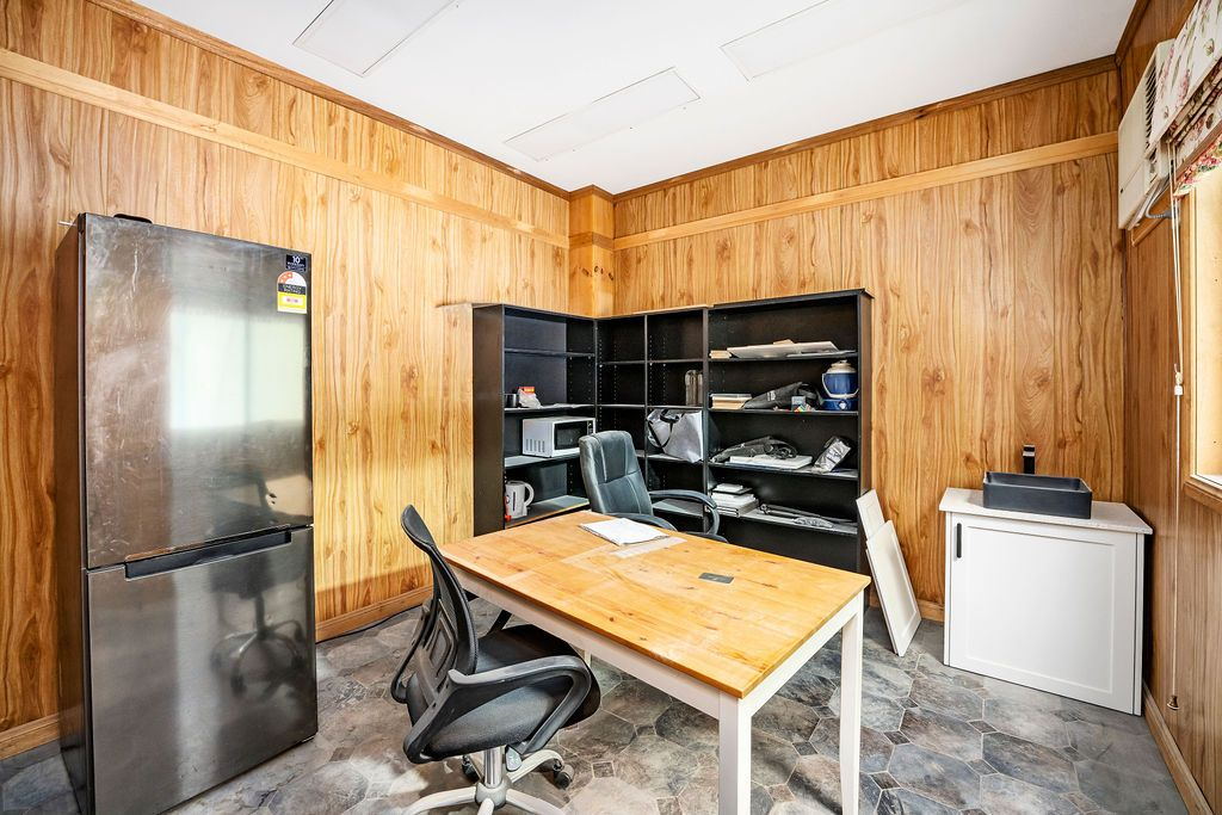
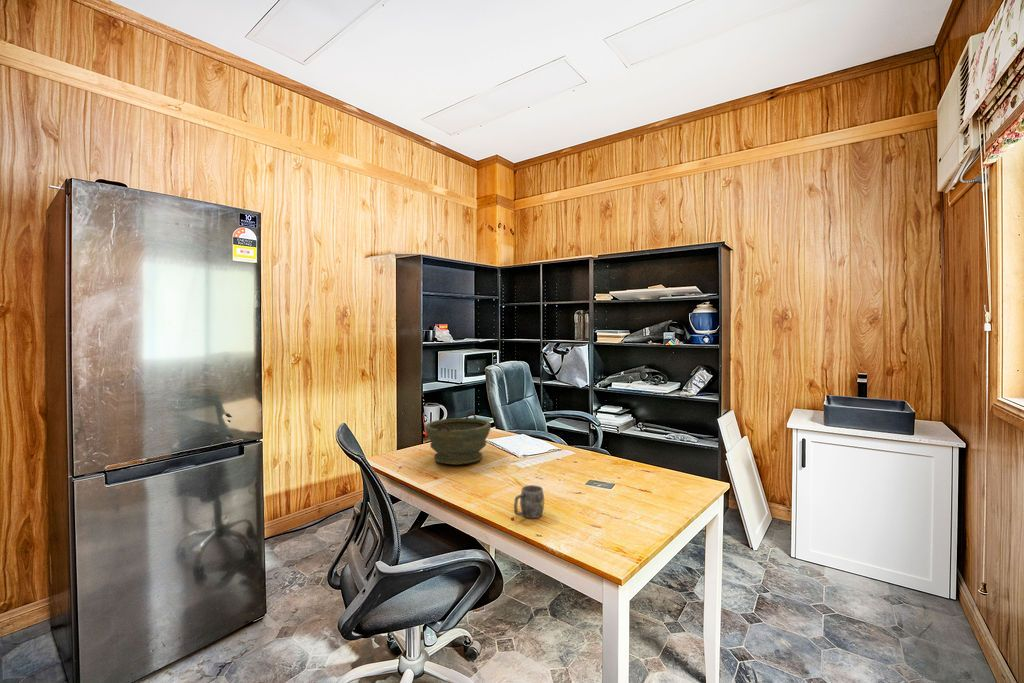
+ mug (528, 502)
+ bowl (458, 438)
